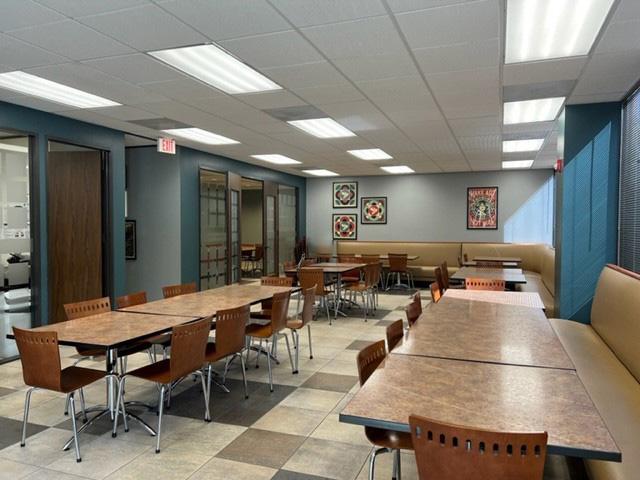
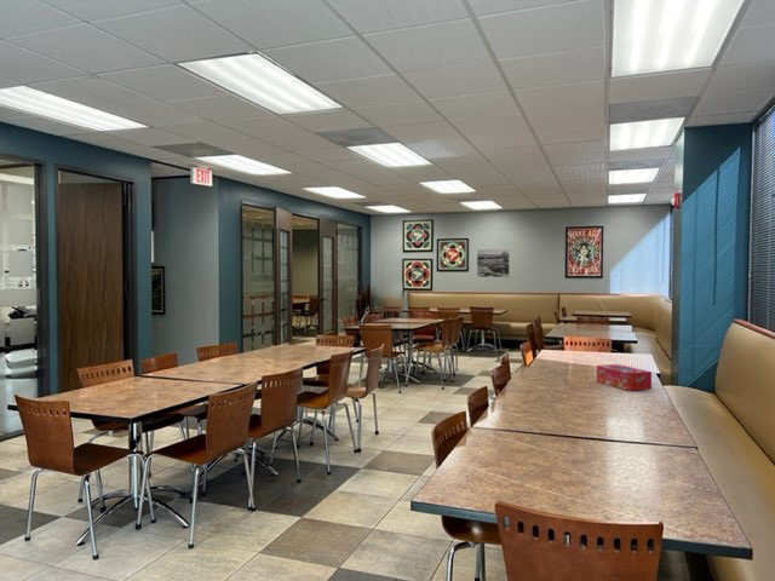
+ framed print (493, 263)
+ tissue box (622, 376)
